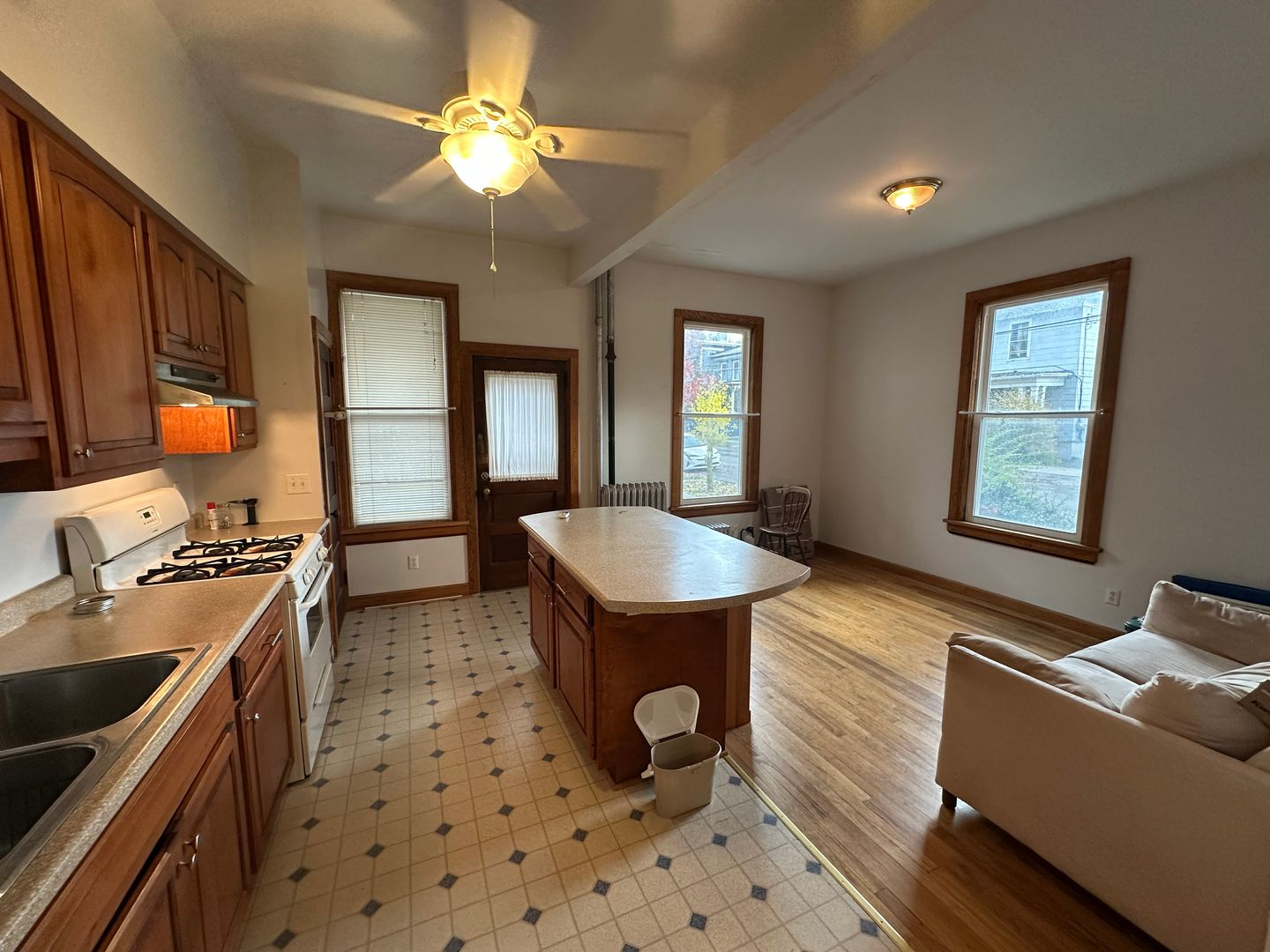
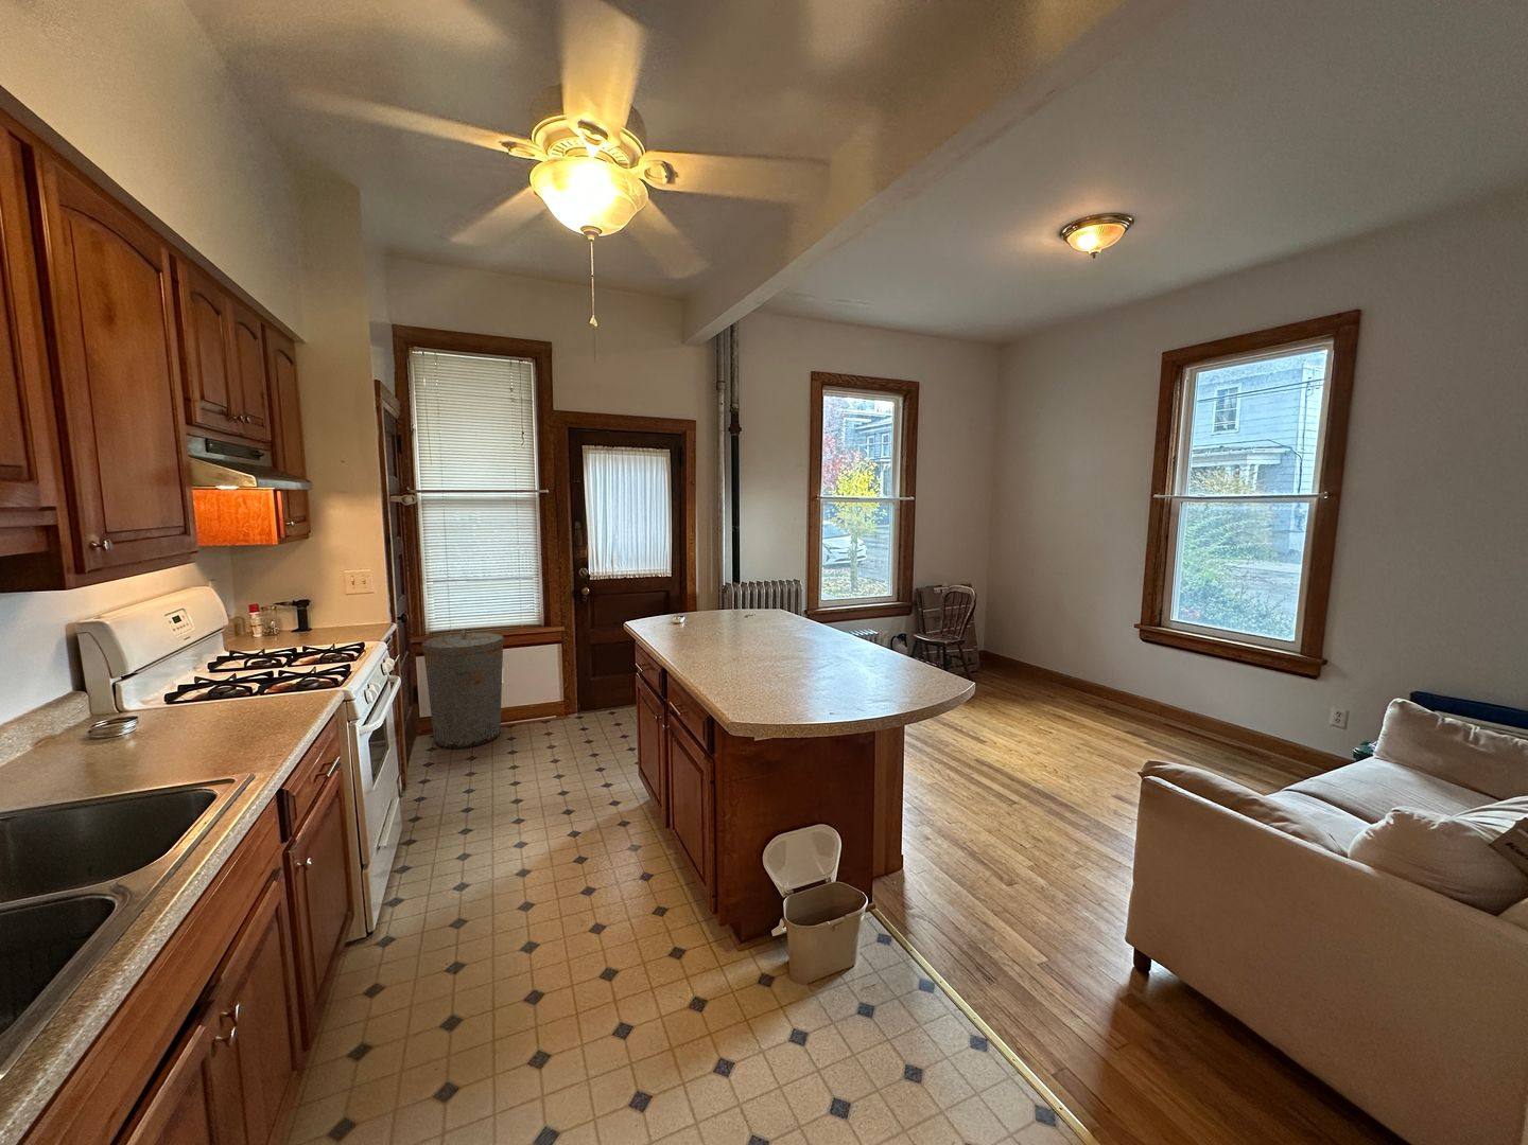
+ trash can (466, 684)
